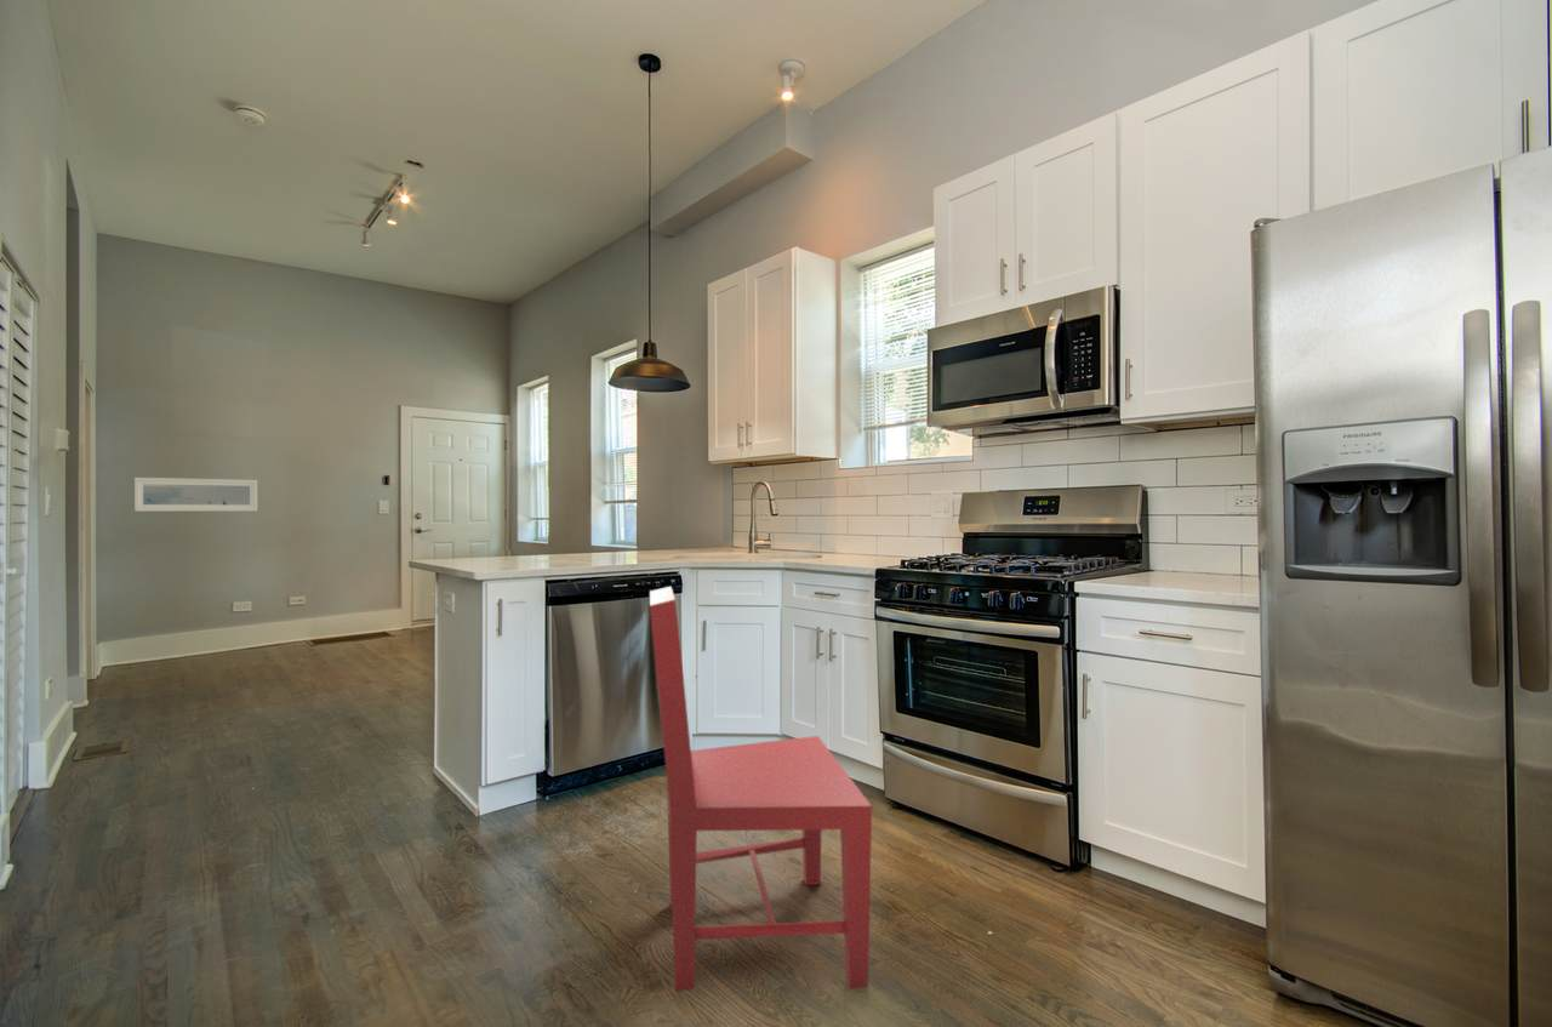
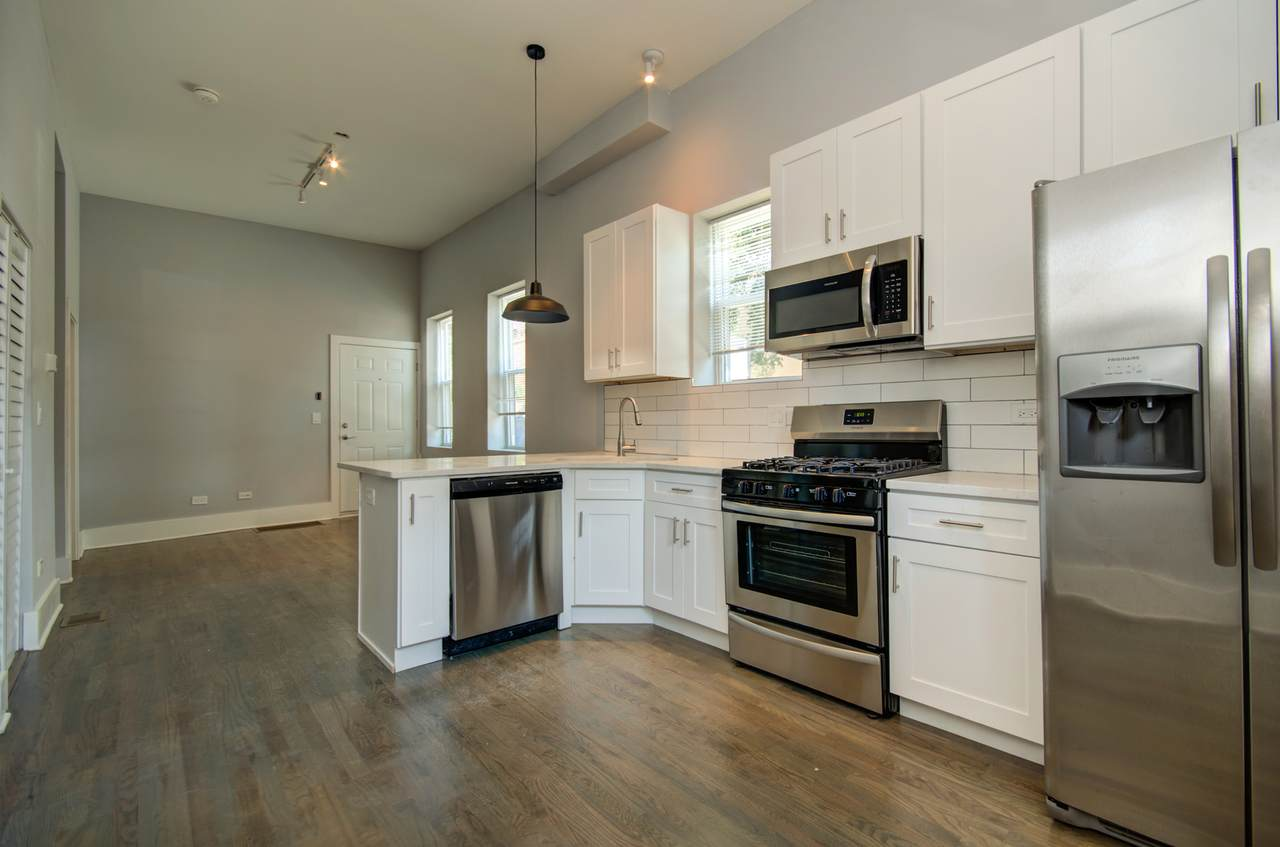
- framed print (198, 495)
- dining chair (748, 761)
